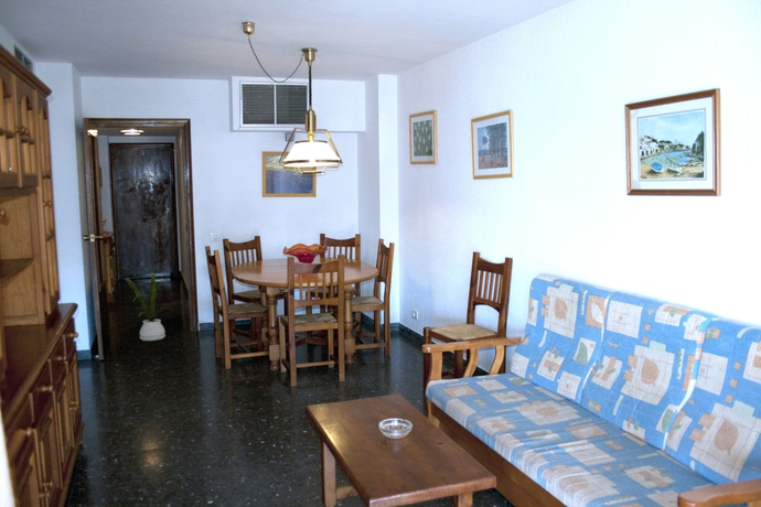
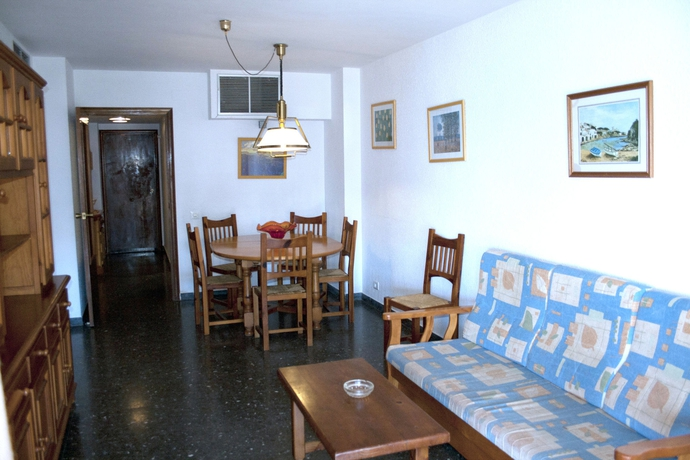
- house plant (147, 301)
